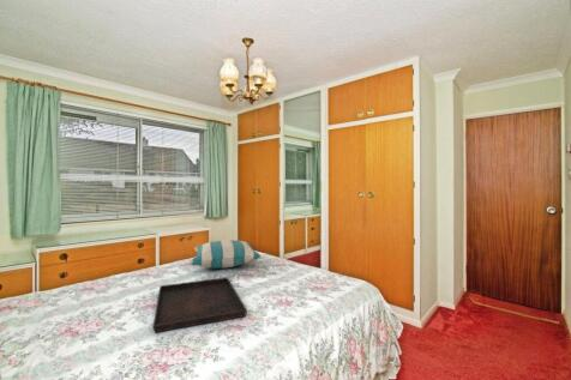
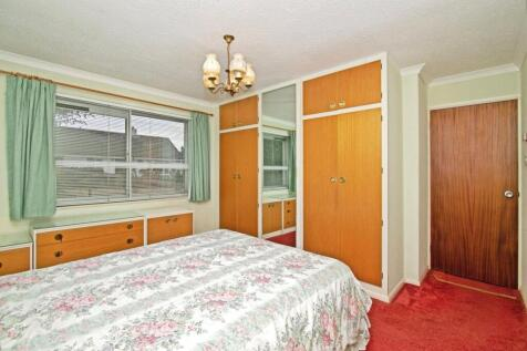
- pillow (224, 253)
- serving tray (198, 298)
